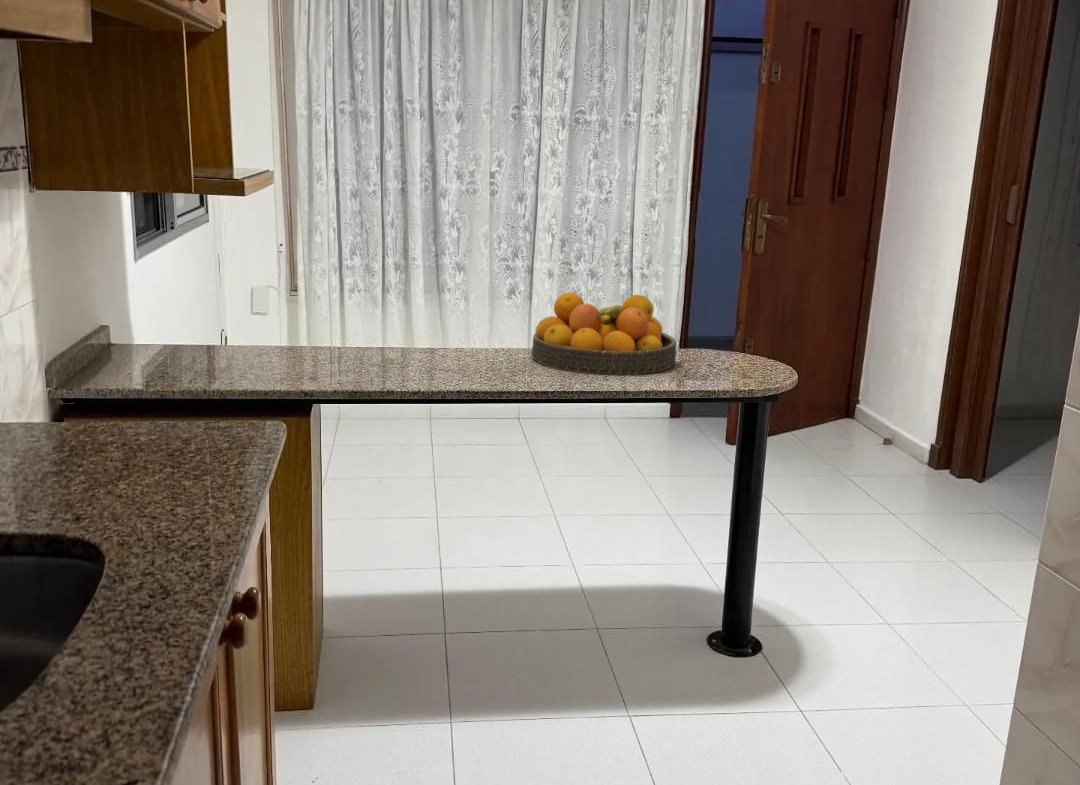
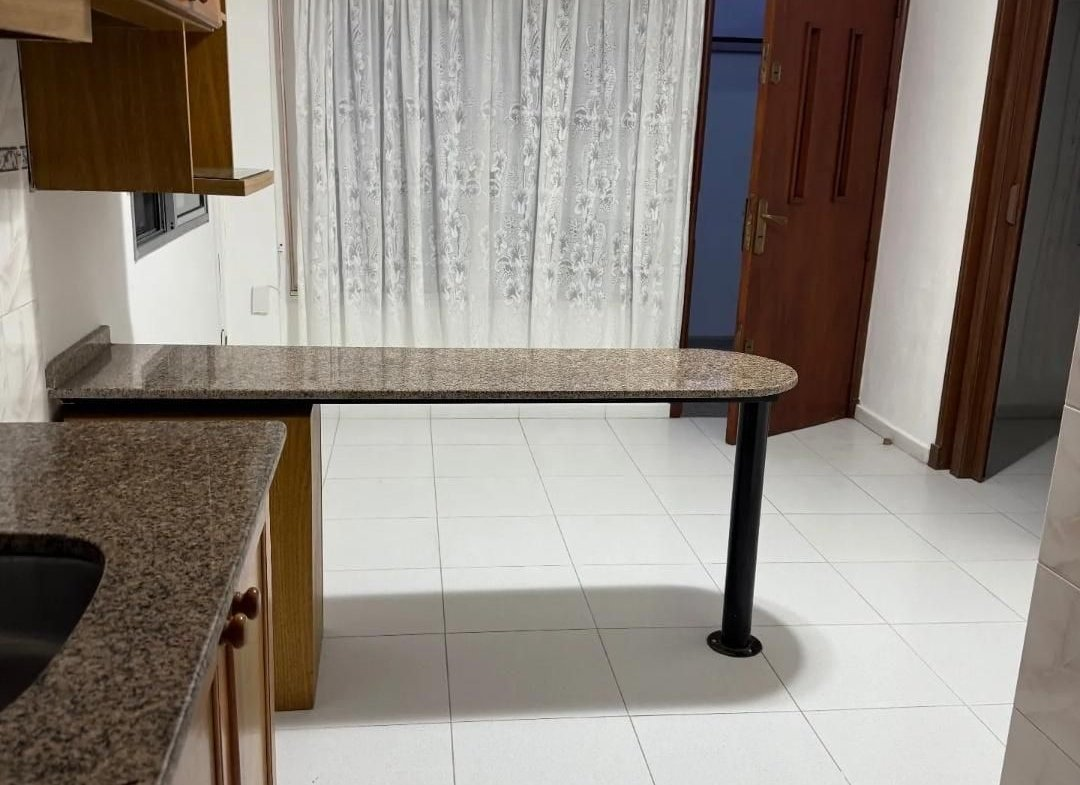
- fruit bowl (604, 328)
